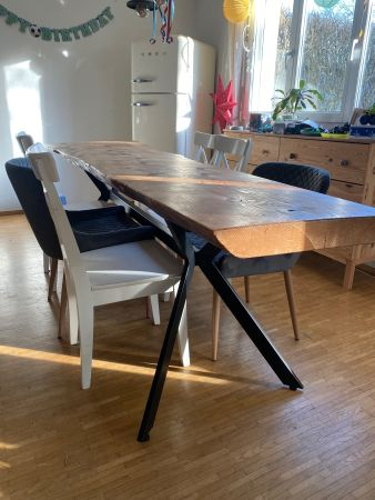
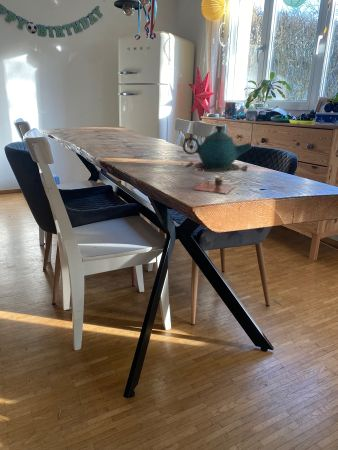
+ cup (216, 181)
+ teapot (217, 146)
